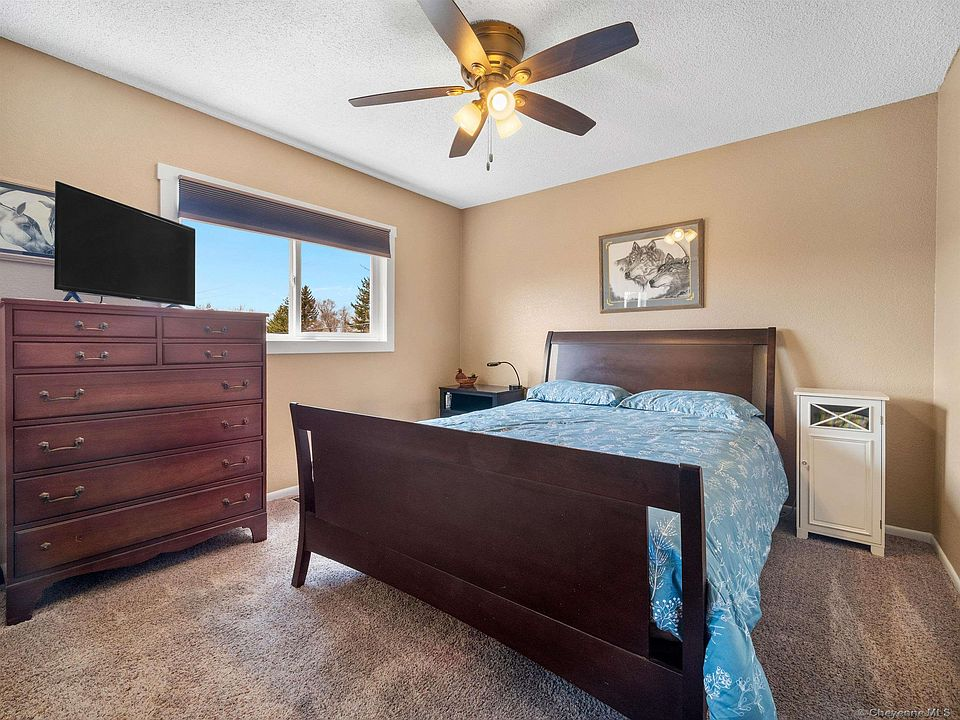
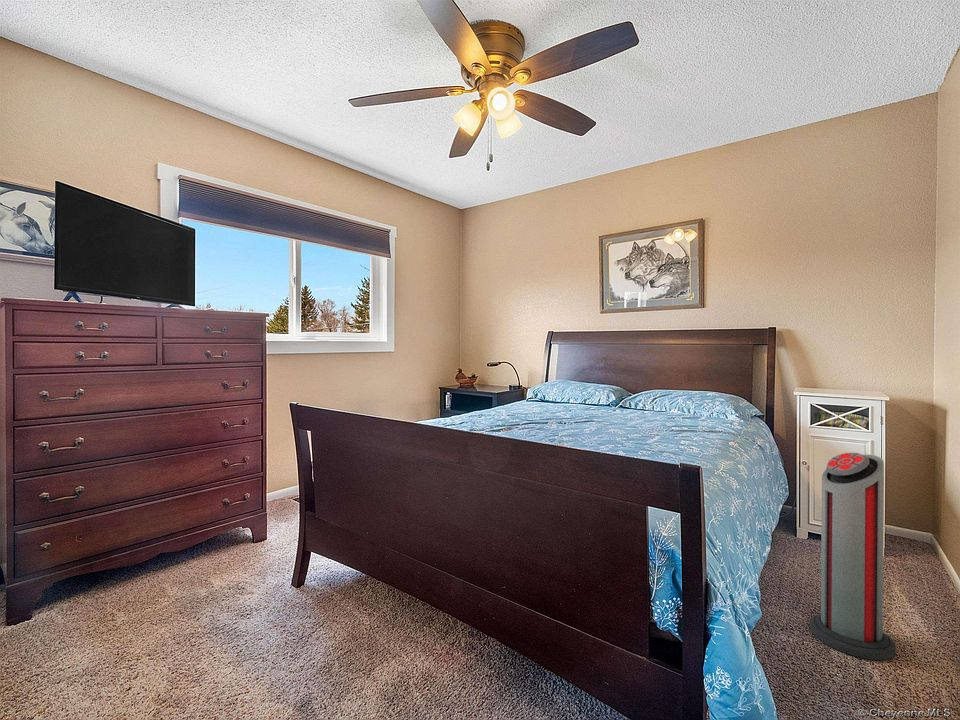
+ air purifier (851, 545)
